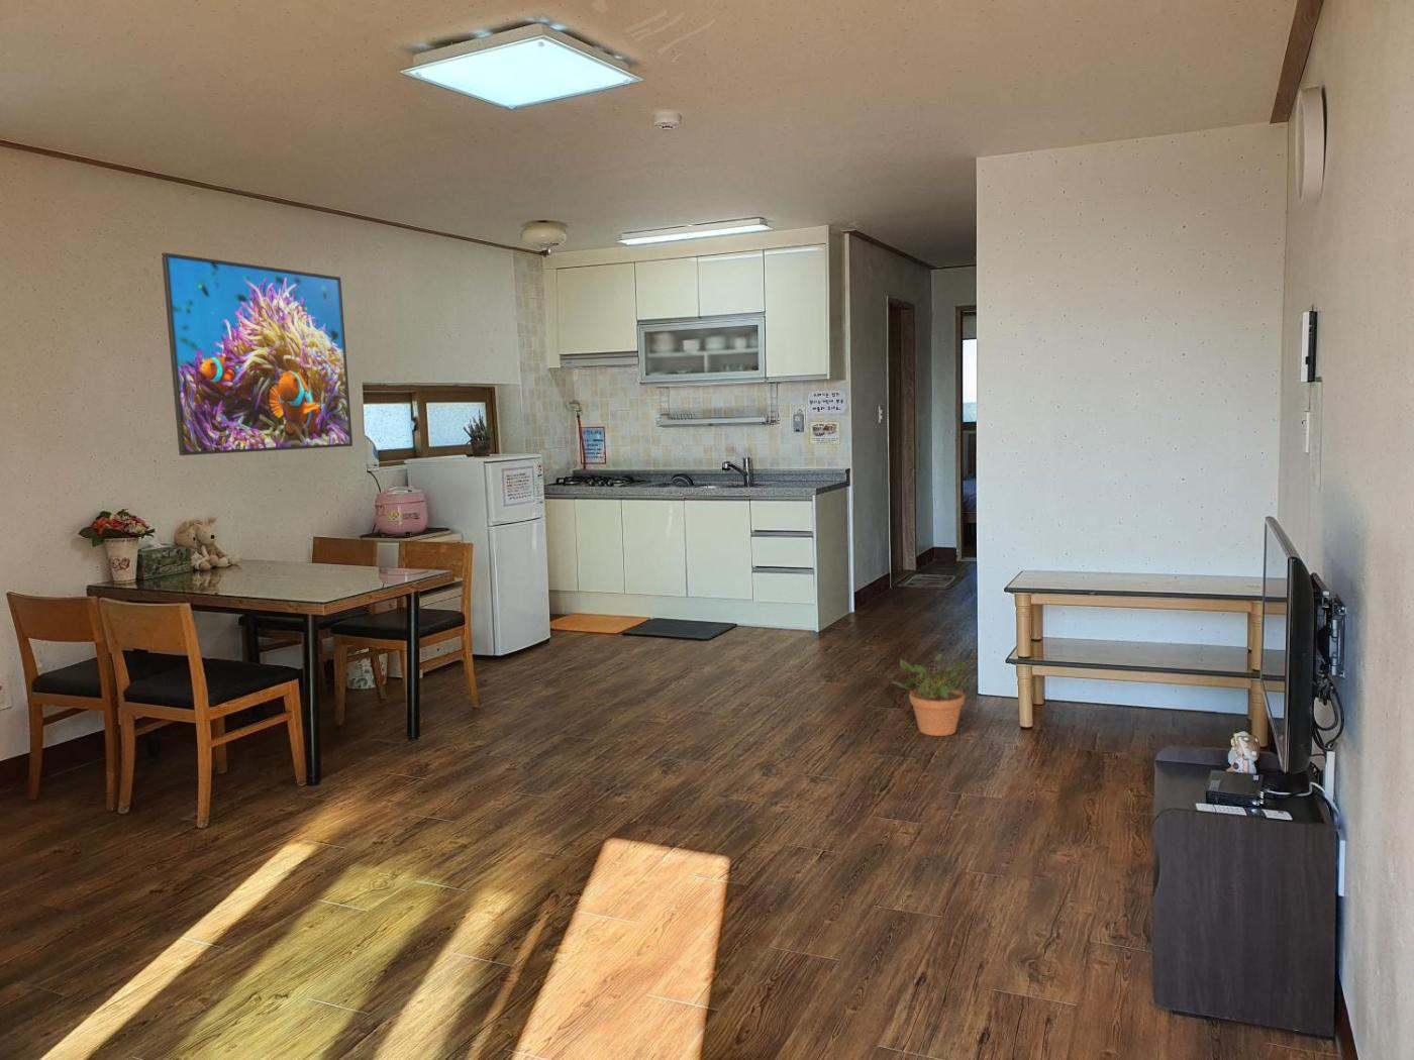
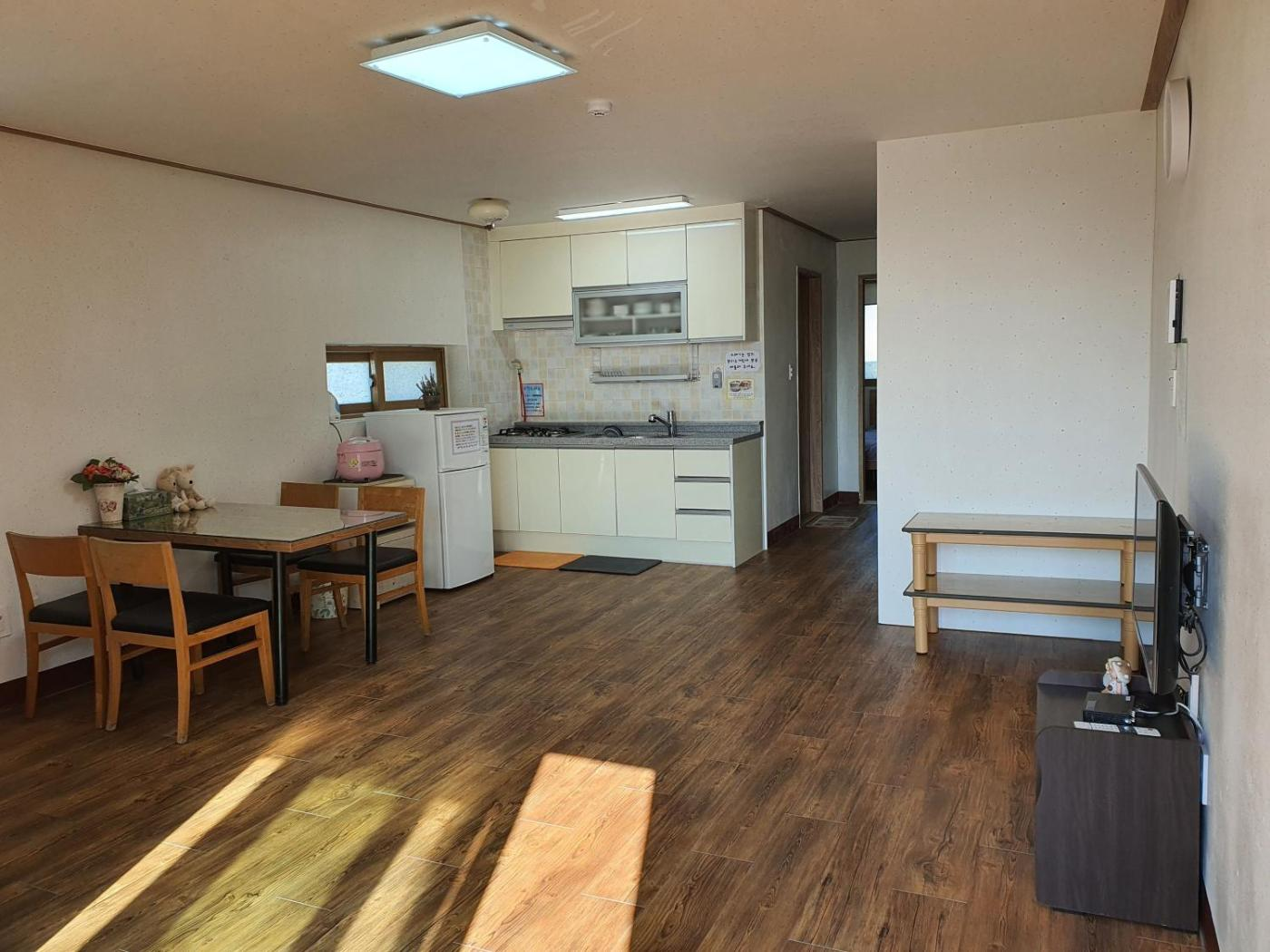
- potted plant (932, 696)
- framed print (266, 359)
